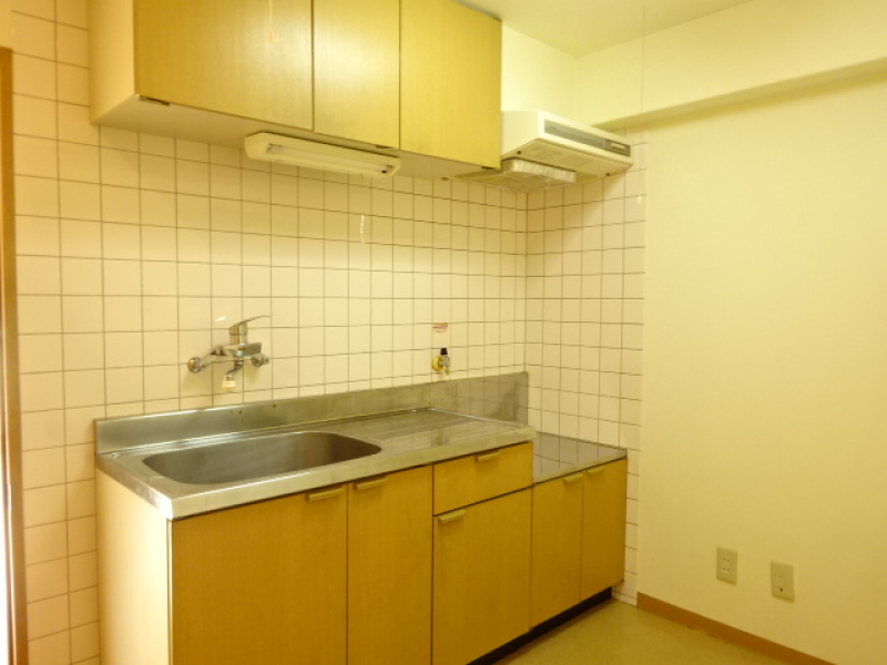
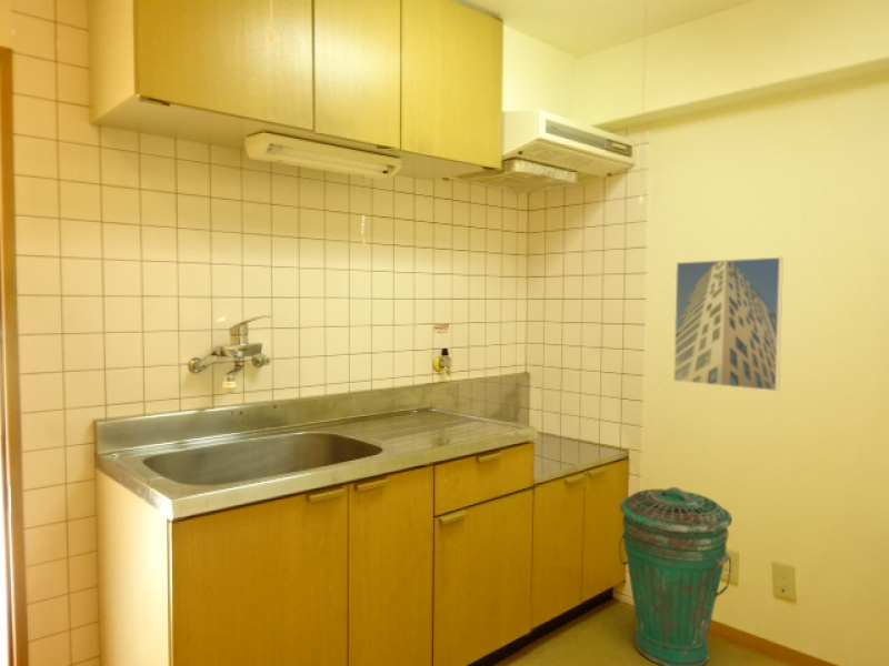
+ trash can (672, 568)
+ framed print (725, 323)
